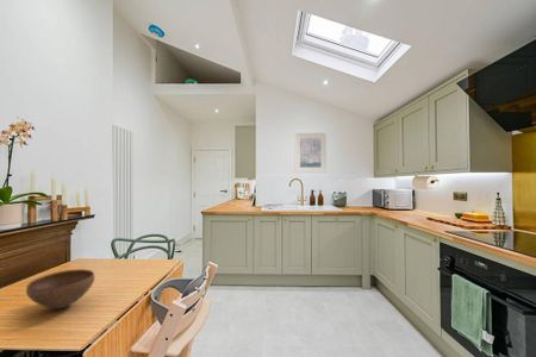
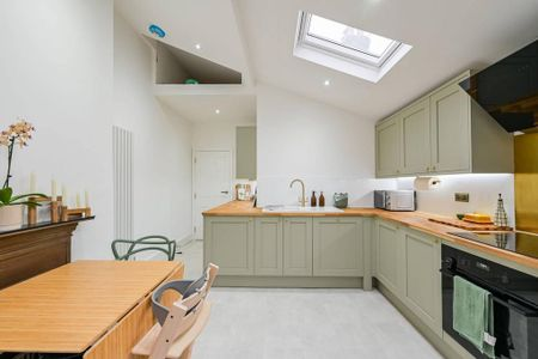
- bowl (62, 292)
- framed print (310, 152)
